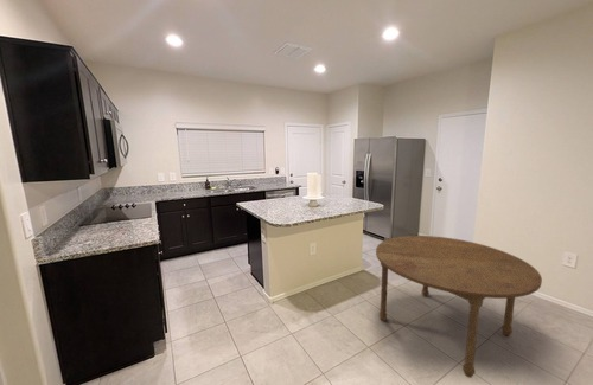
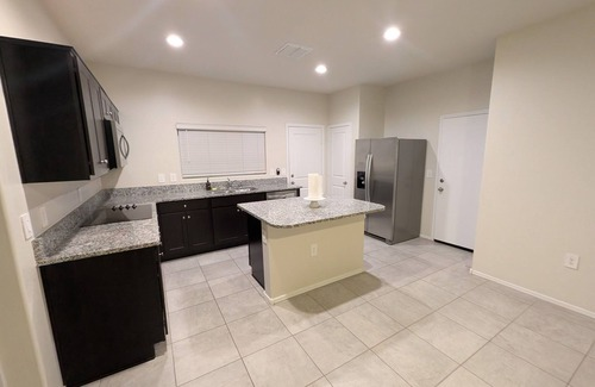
- dining table (444, 290)
